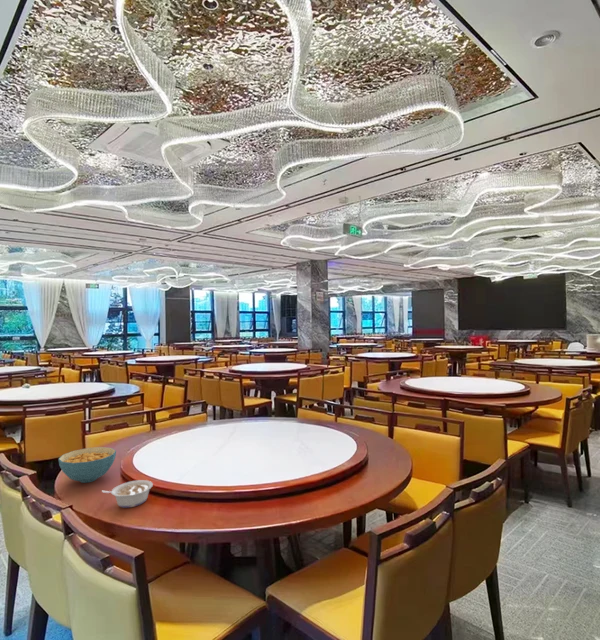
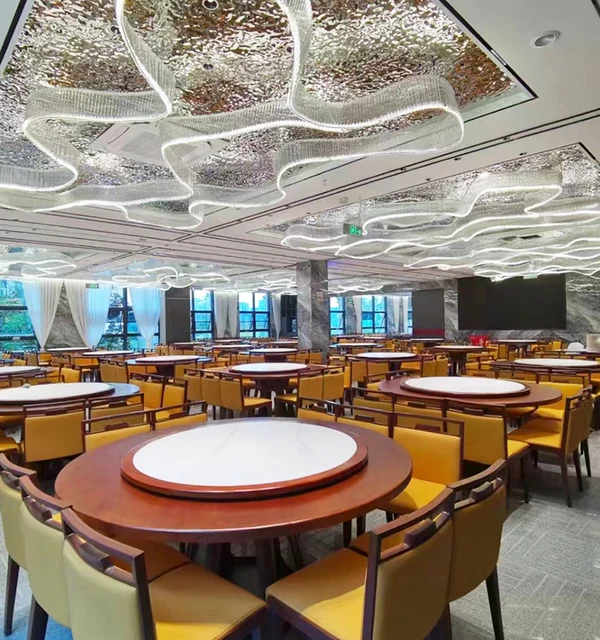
- cereal bowl (88, 467)
- legume (131, 493)
